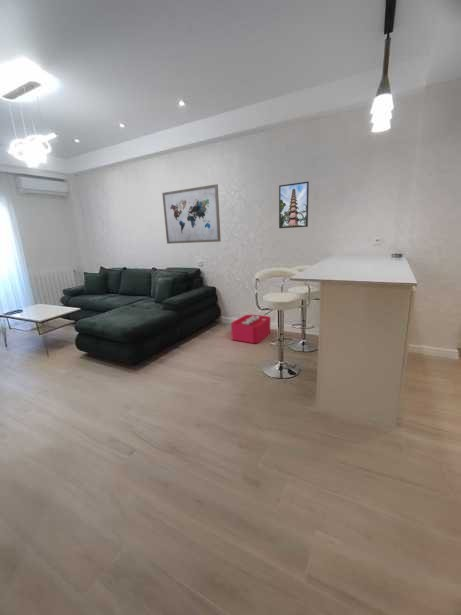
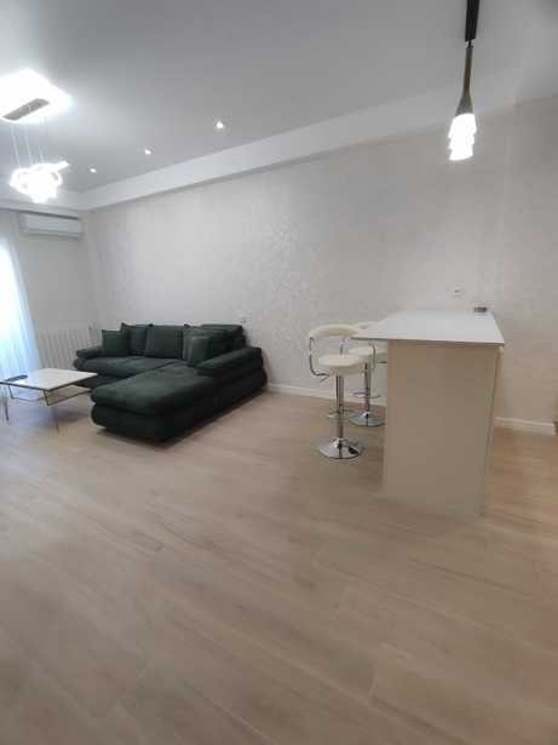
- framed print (293, 205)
- wall art (190, 216)
- storage bin (256, 326)
